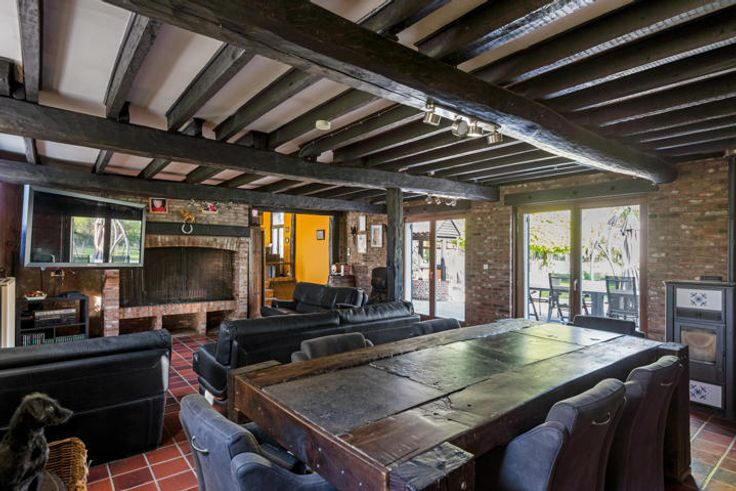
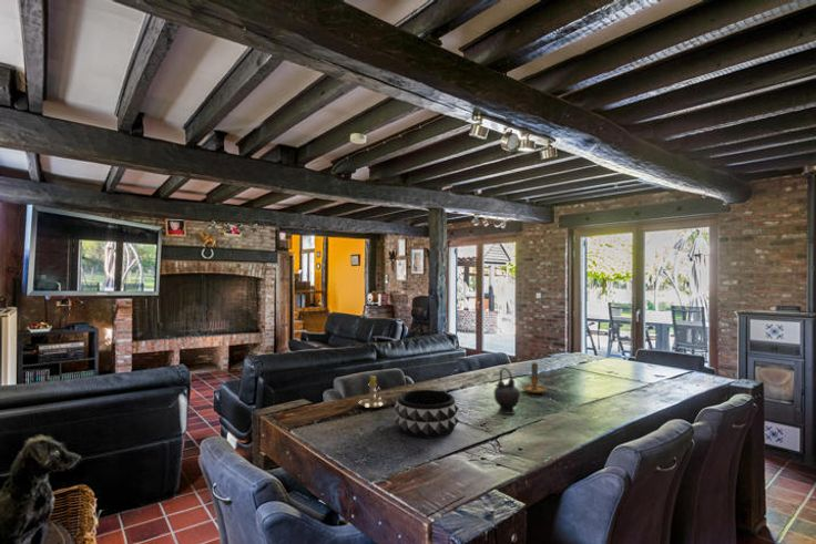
+ decorative bowl (426, 412)
+ teapot (504, 389)
+ candlestick (374, 389)
+ candle (532, 377)
